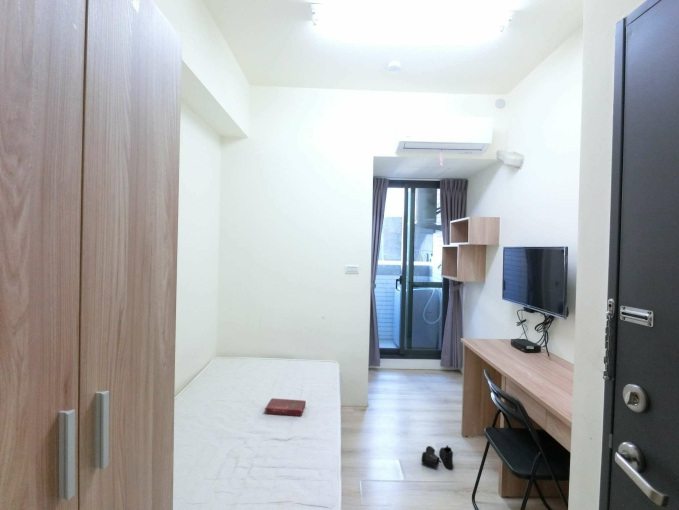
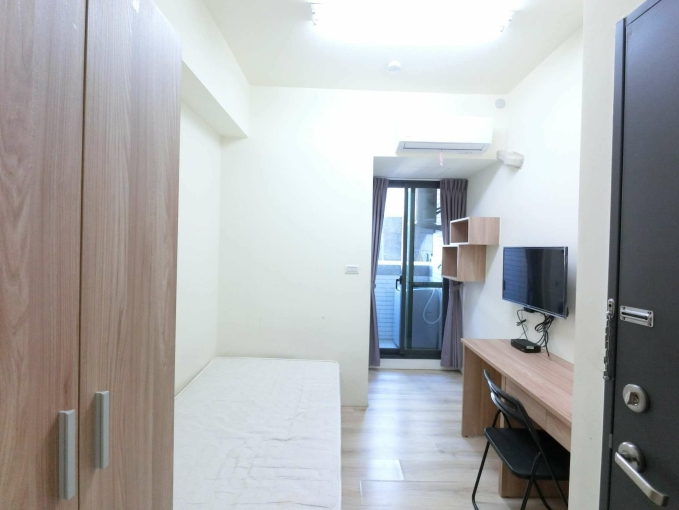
- boots (434, 452)
- book (285, 406)
